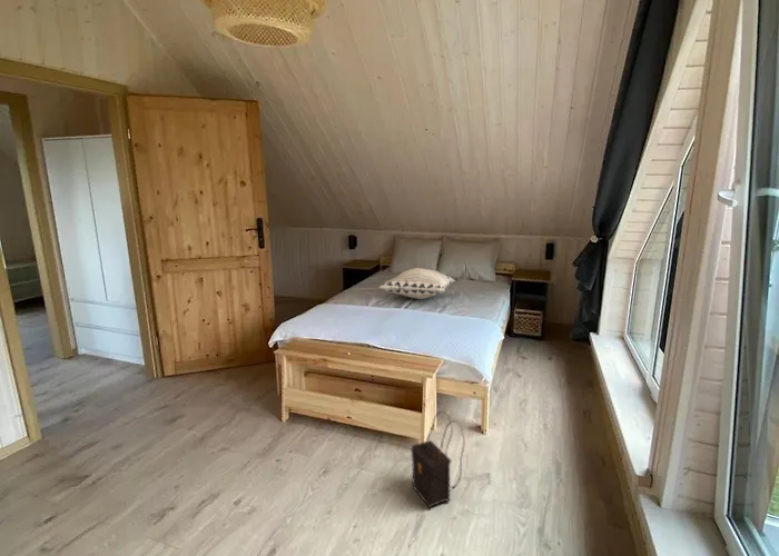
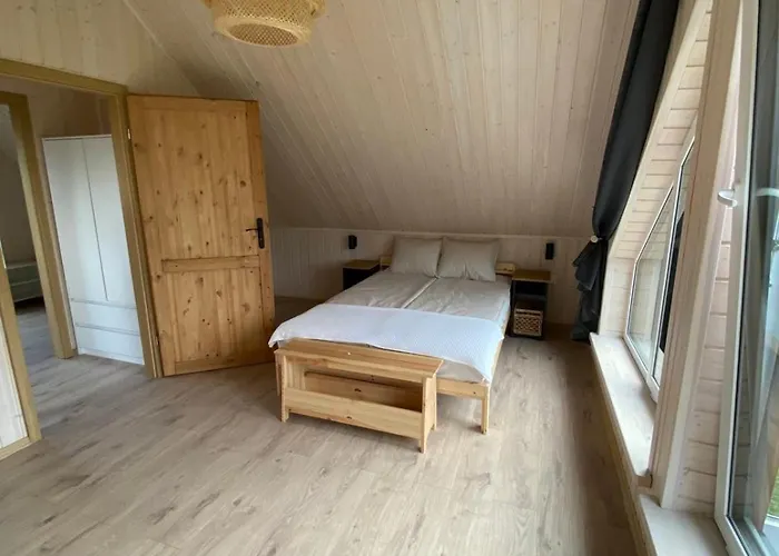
- satchel (436, 456)
- decorative pillow (420, 282)
